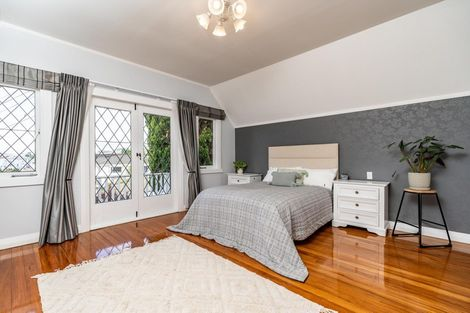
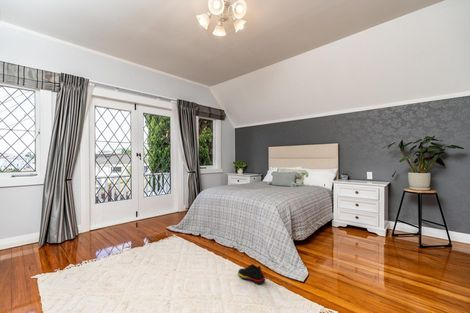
+ shoe (251, 271)
